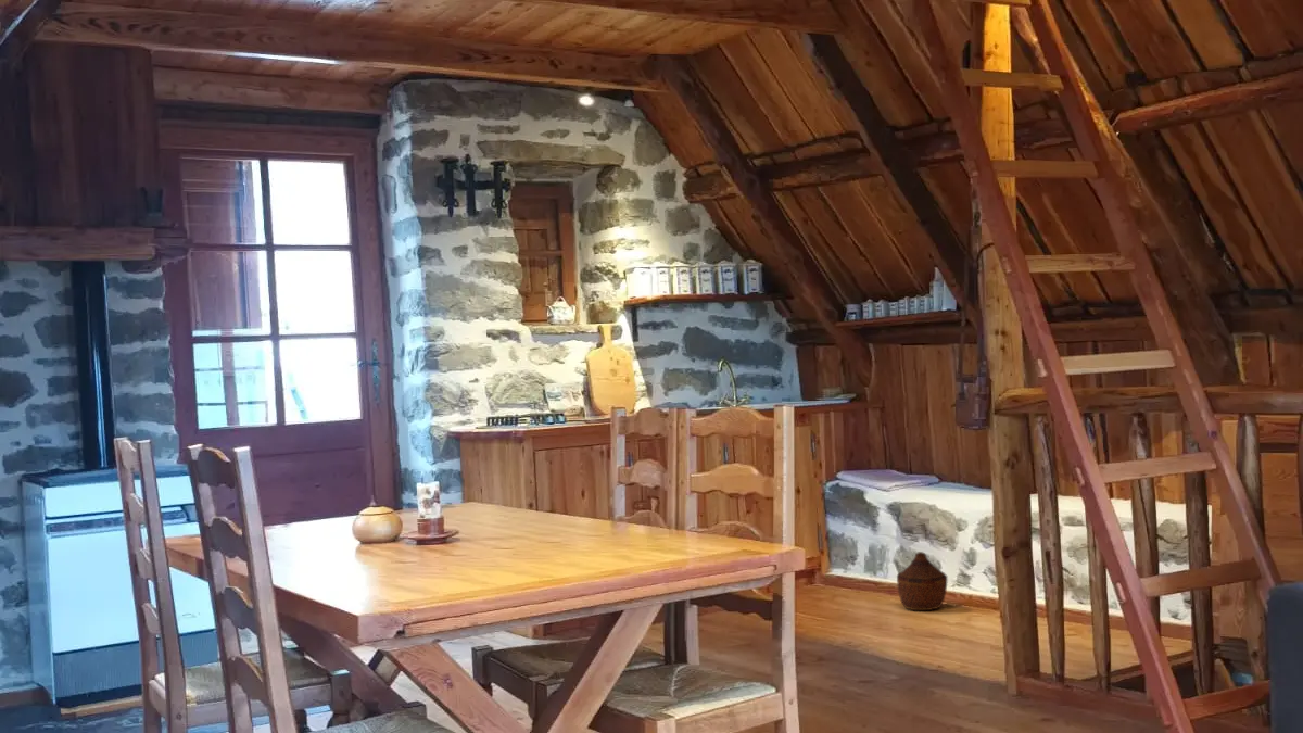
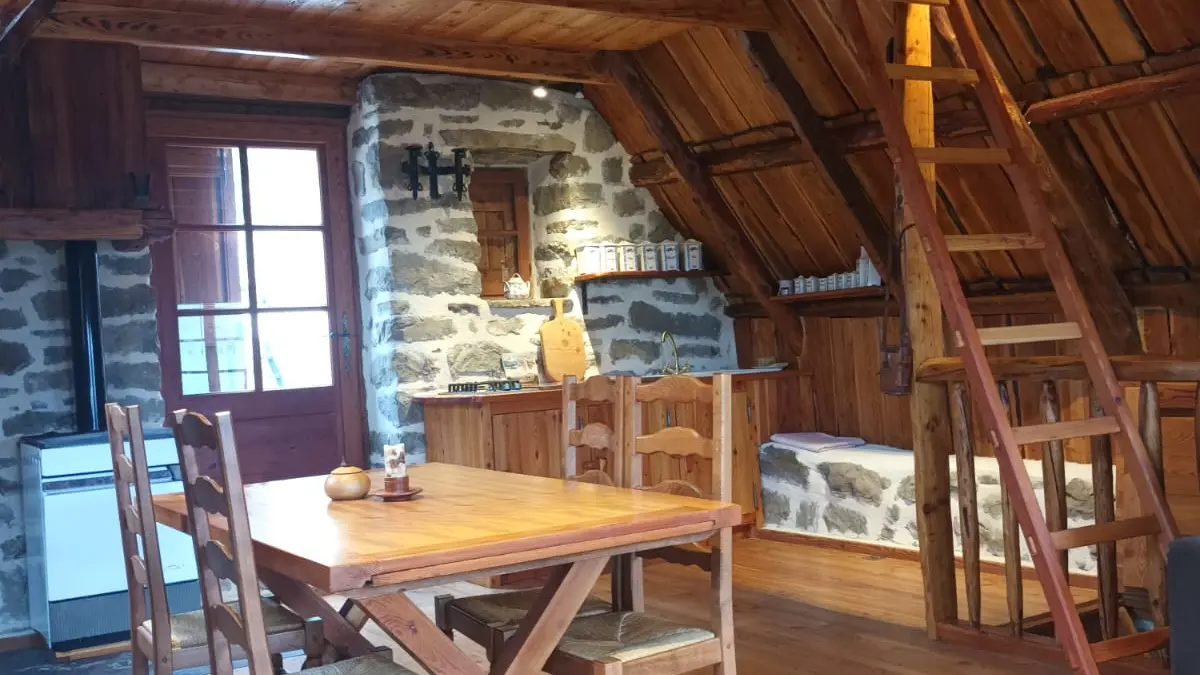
- woven basket (922, 580)
